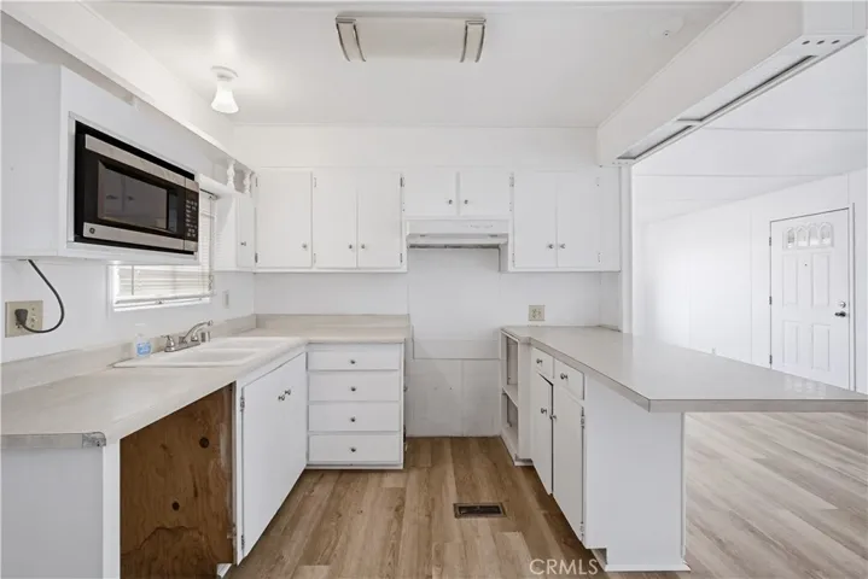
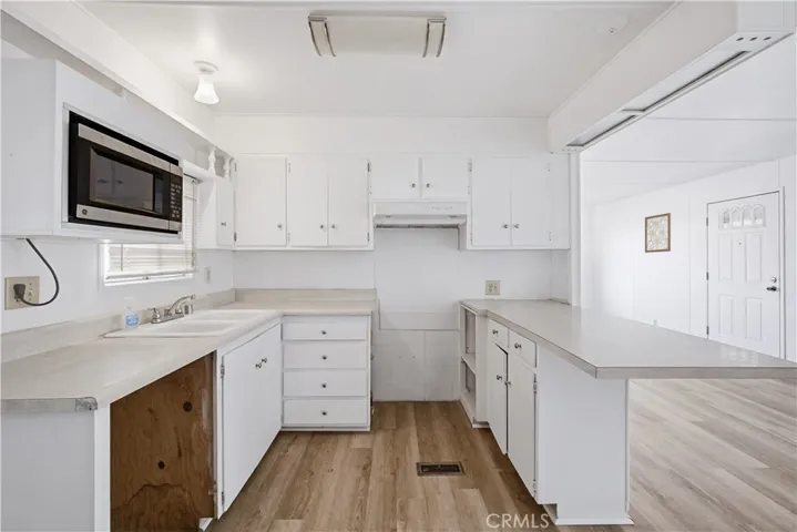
+ wall art (657, 234)
